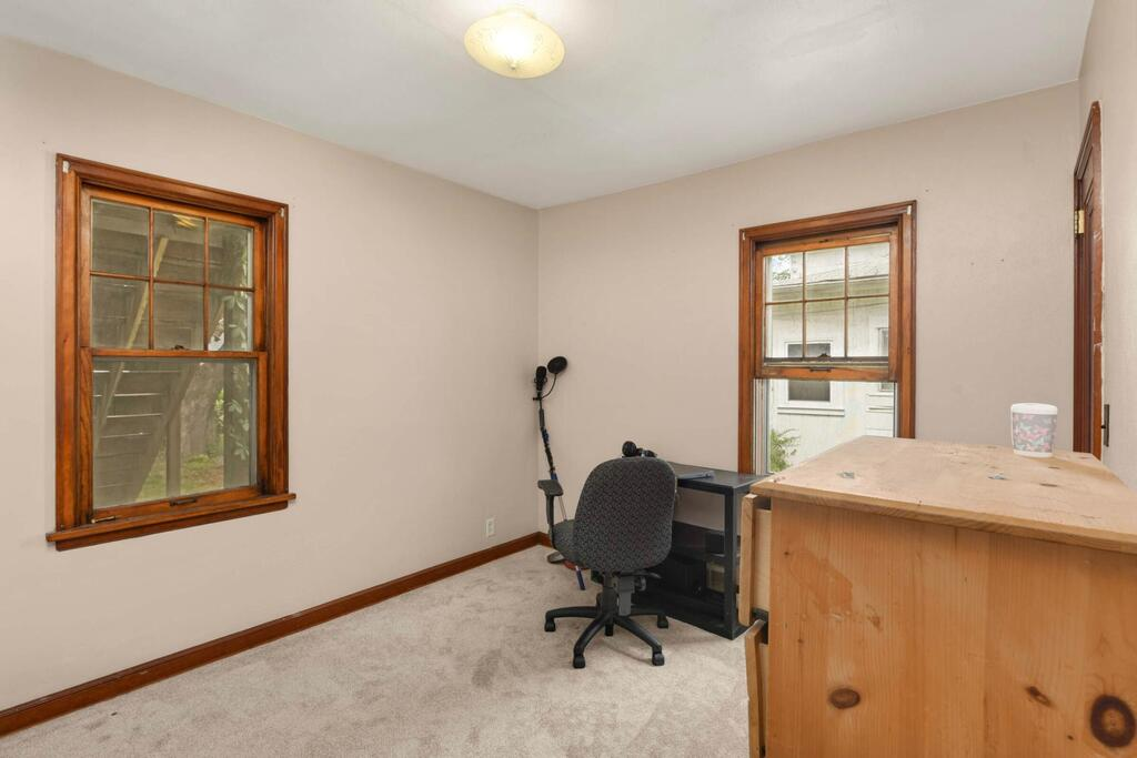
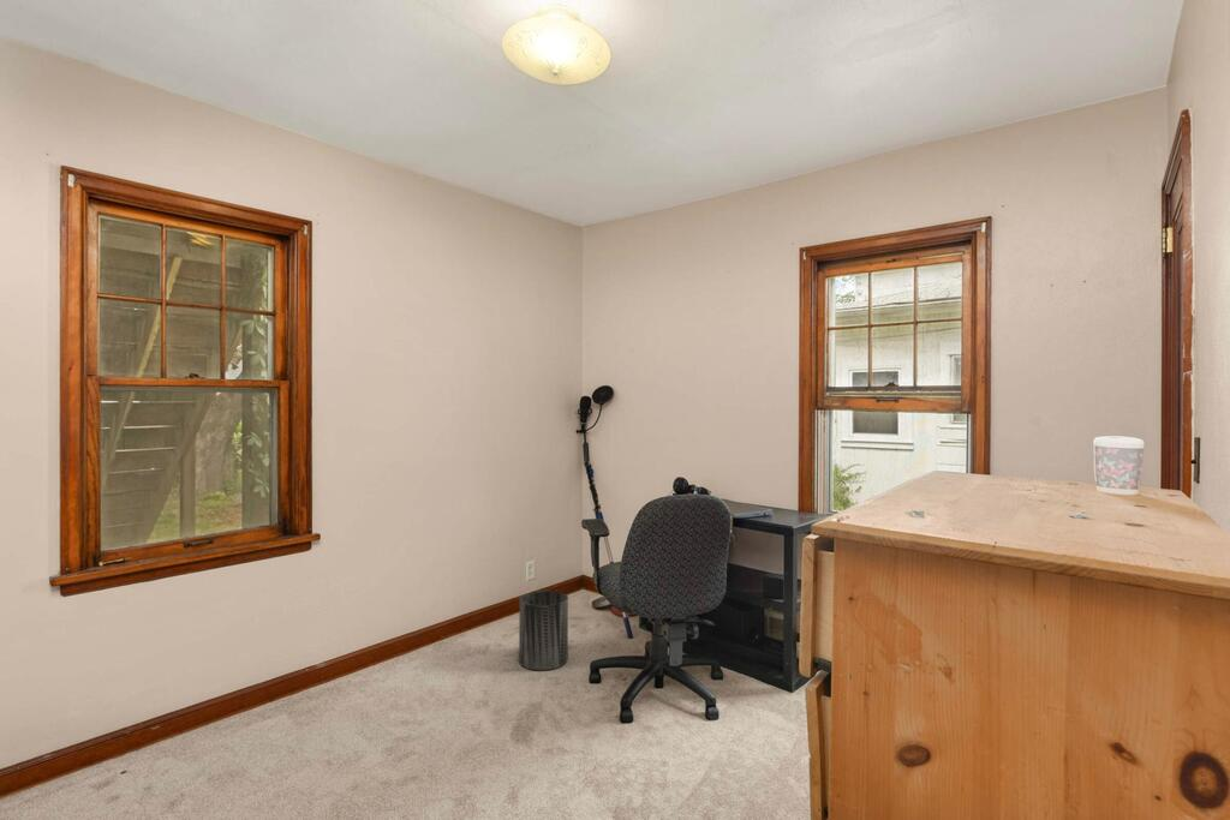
+ trash can (543, 628)
